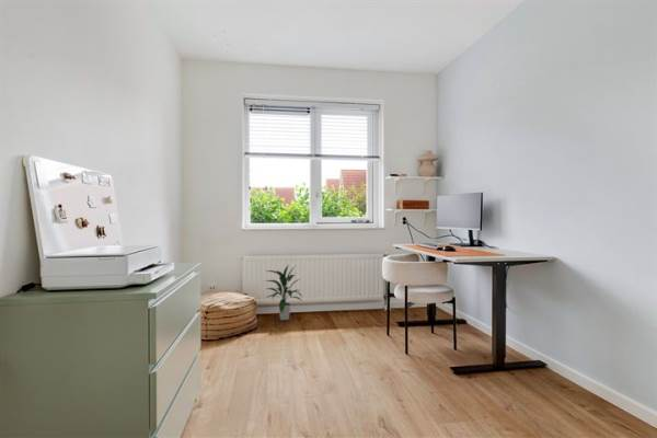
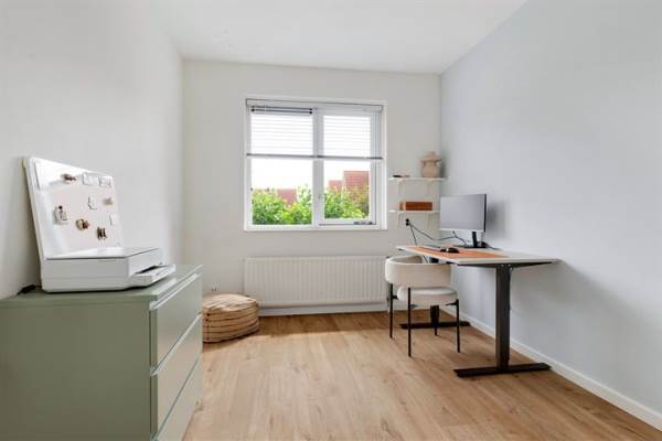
- indoor plant (284, 291)
